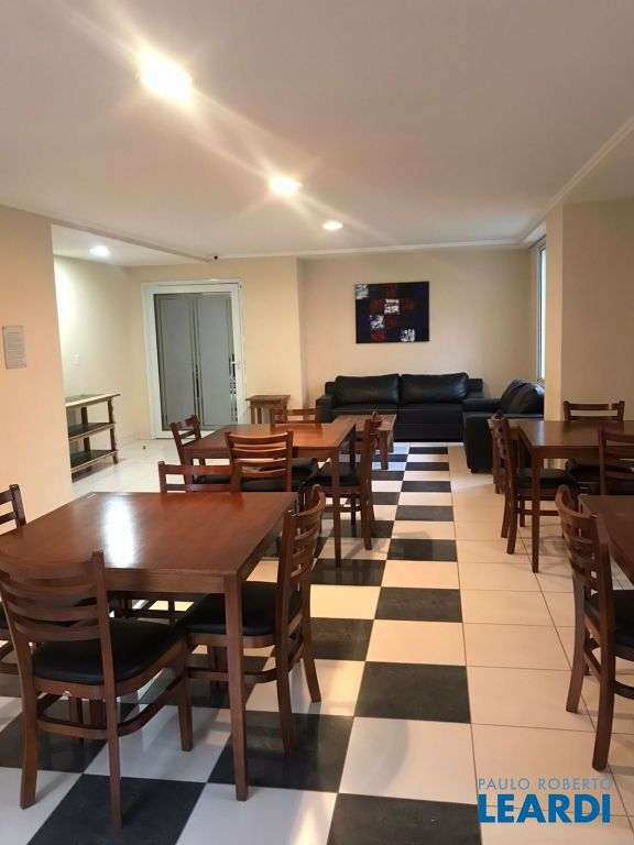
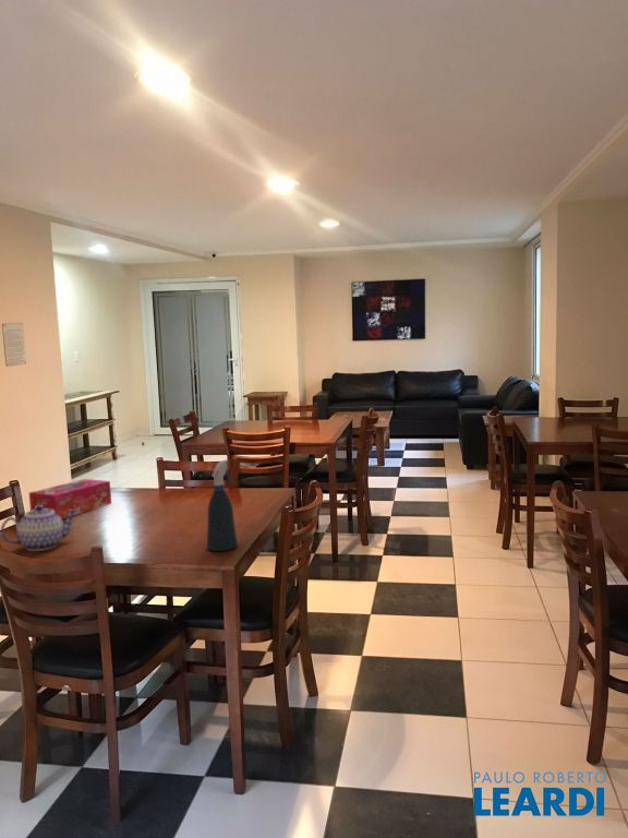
+ teapot (39, 526)
+ spray bottle (219, 504)
+ tissue box (71, 498)
